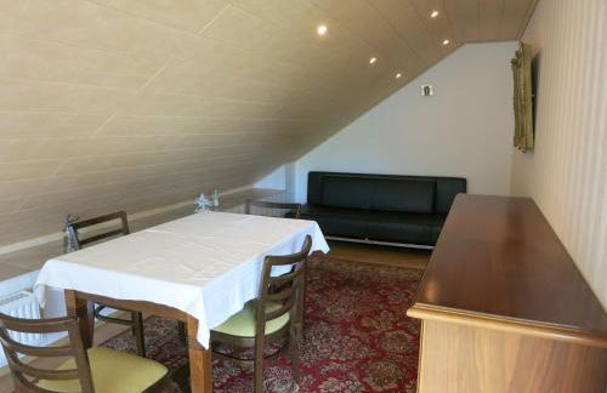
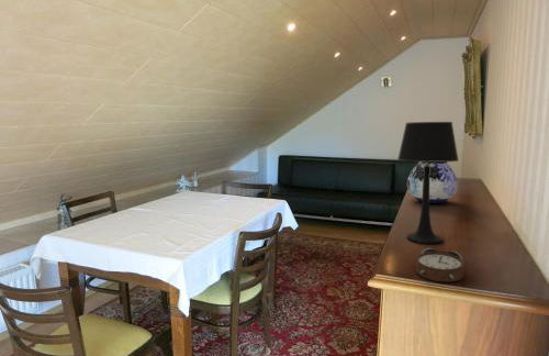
+ vase (432, 177)
+ alarm clock (439, 262)
+ table lamp (426, 181)
